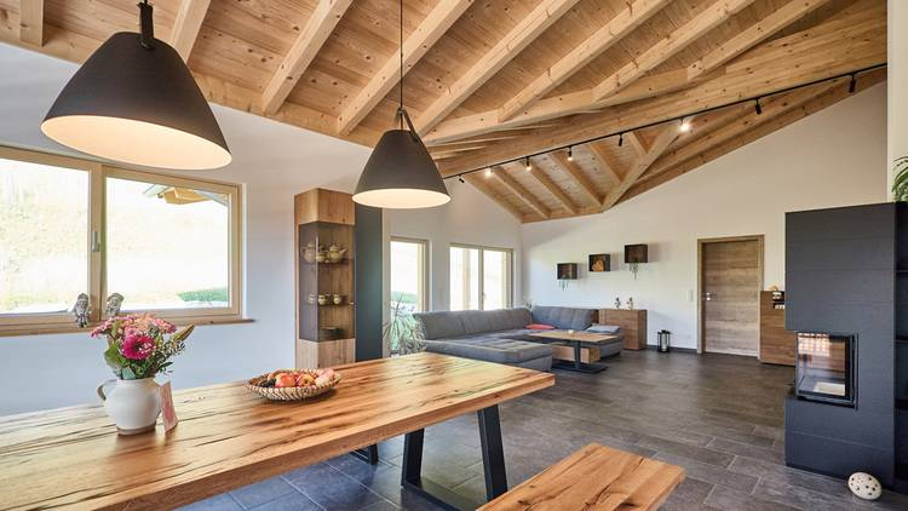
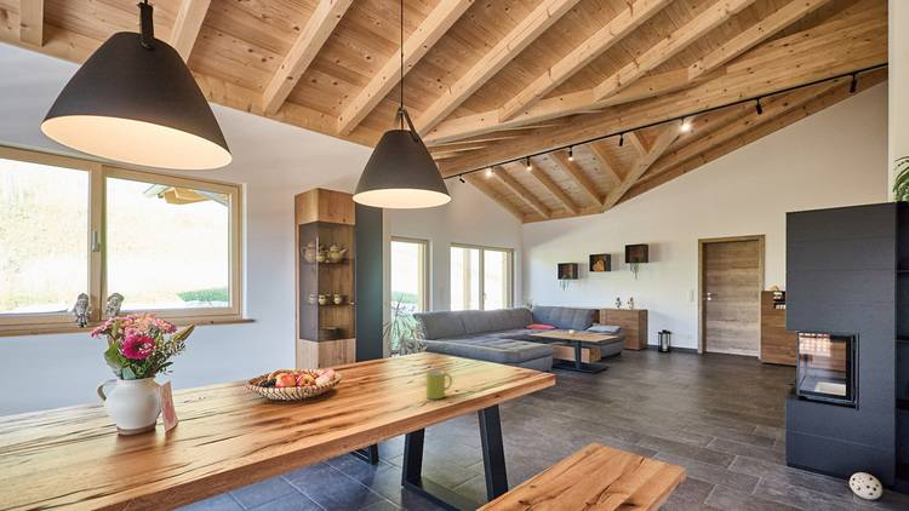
+ mug (439, 384)
